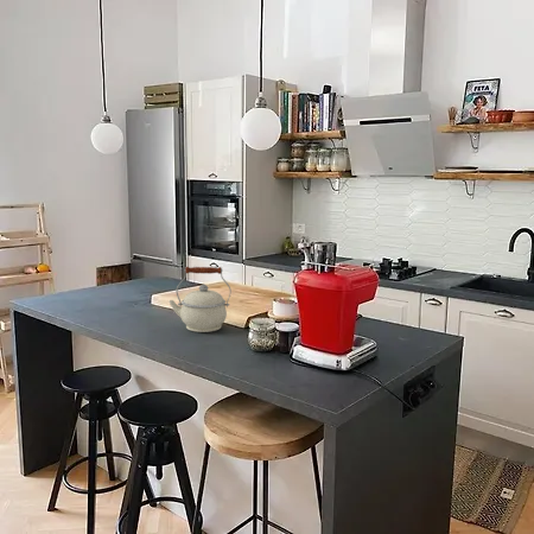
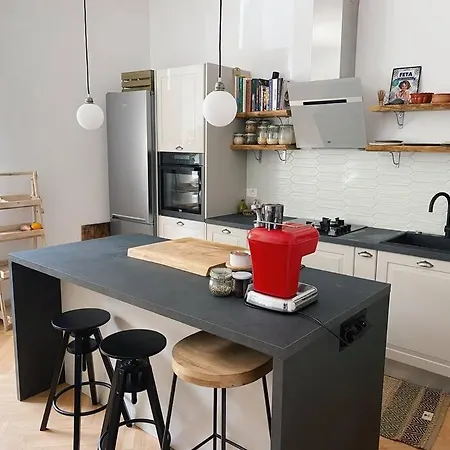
- kettle (199, 297)
